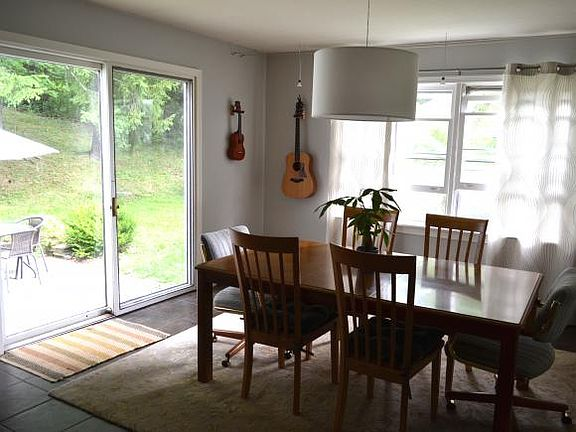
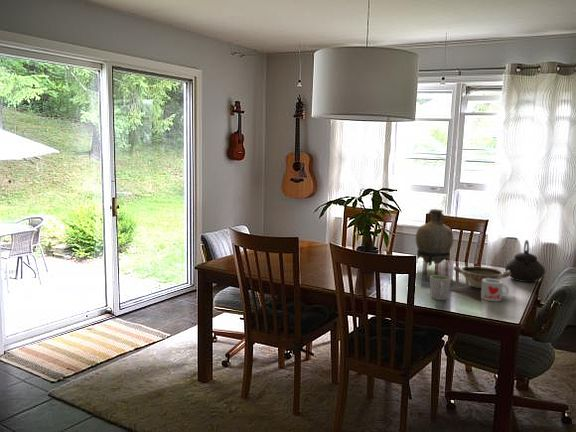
+ vase (434, 239)
+ mug (495, 290)
+ mug (440, 288)
+ bowl (481, 277)
+ teapot (525, 259)
